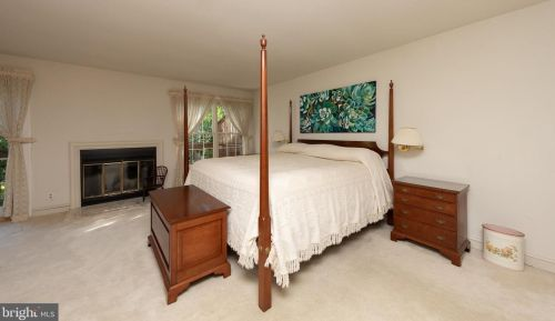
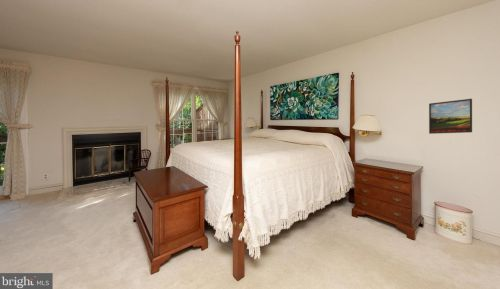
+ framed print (449, 117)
